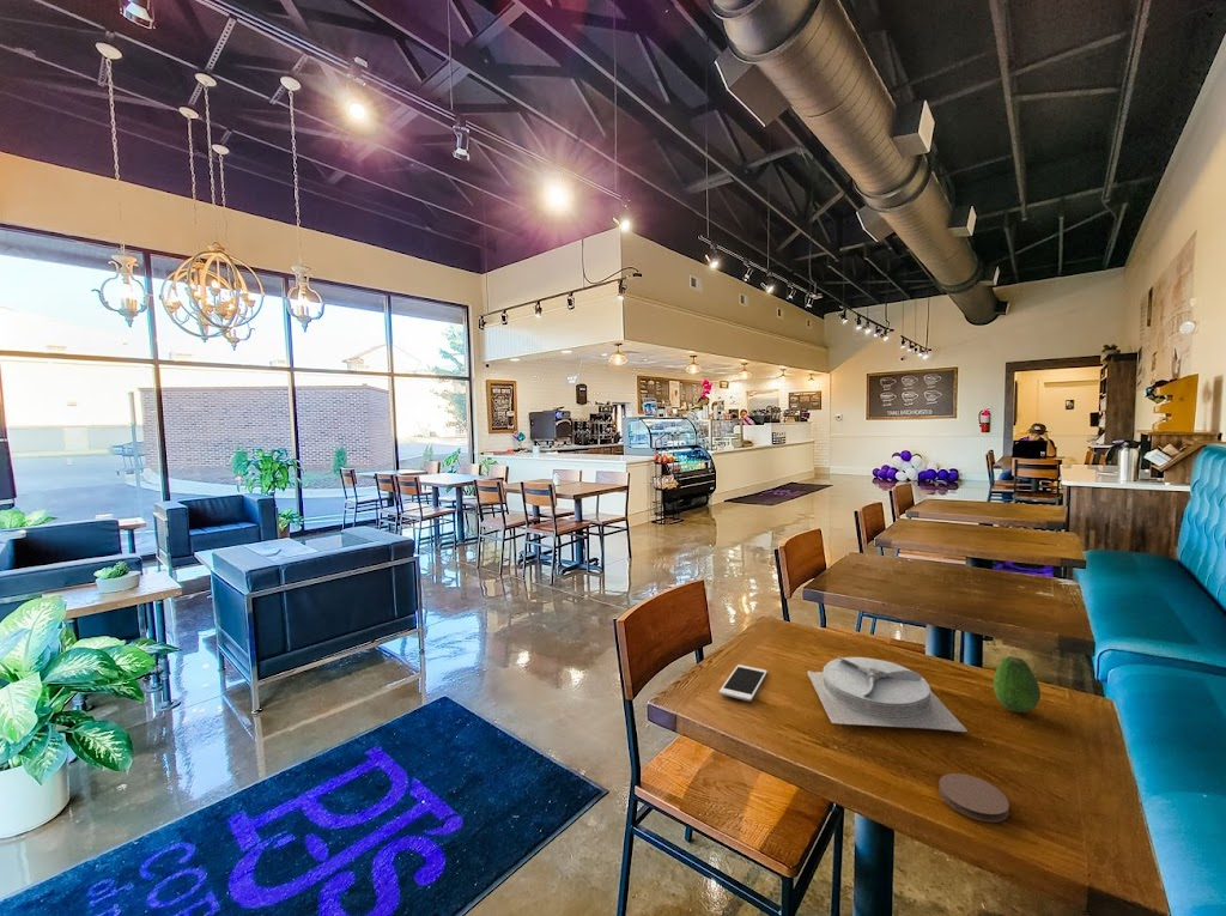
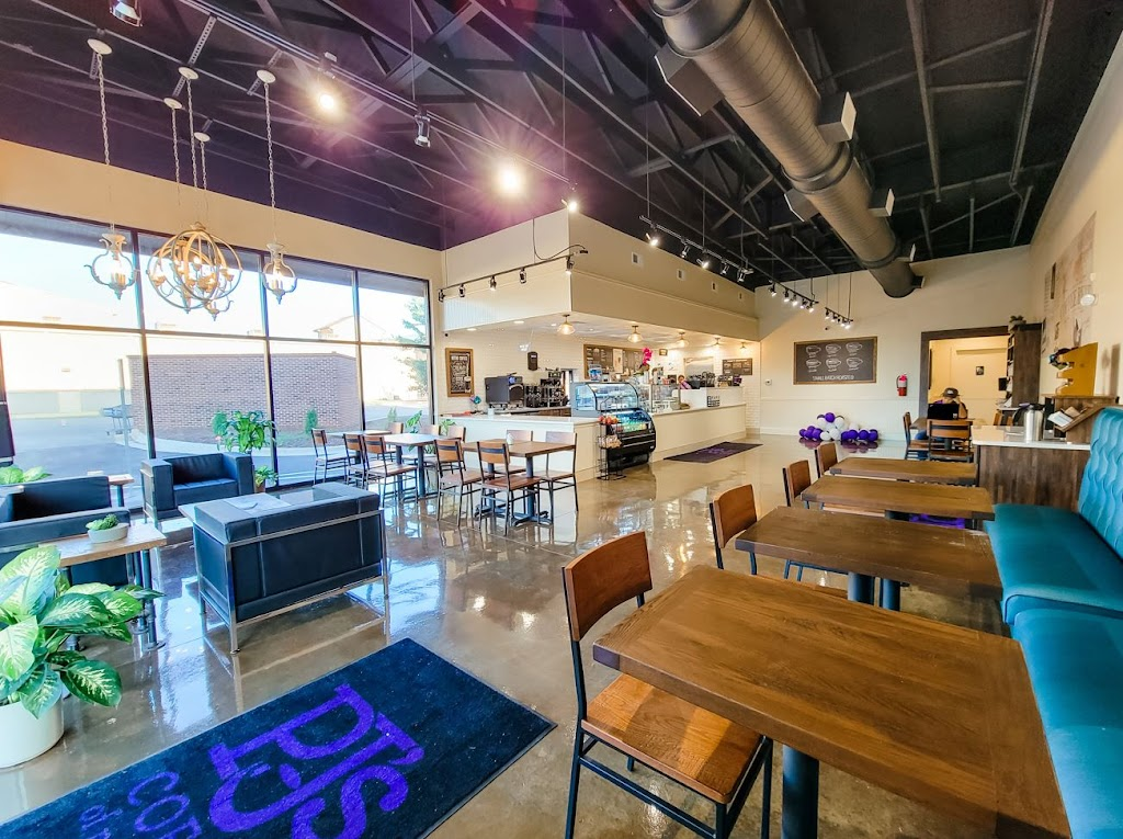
- plate (874, 681)
- cell phone (744, 681)
- fruit (1015, 684)
- coaster (972, 796)
